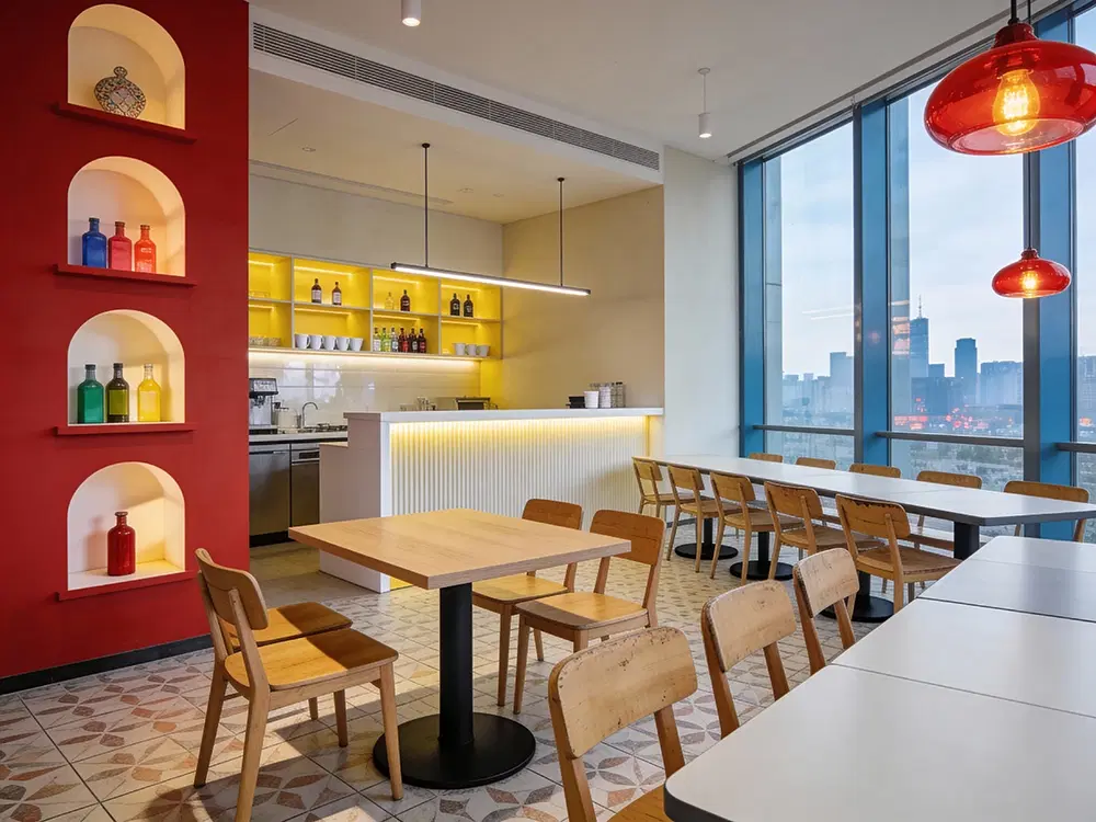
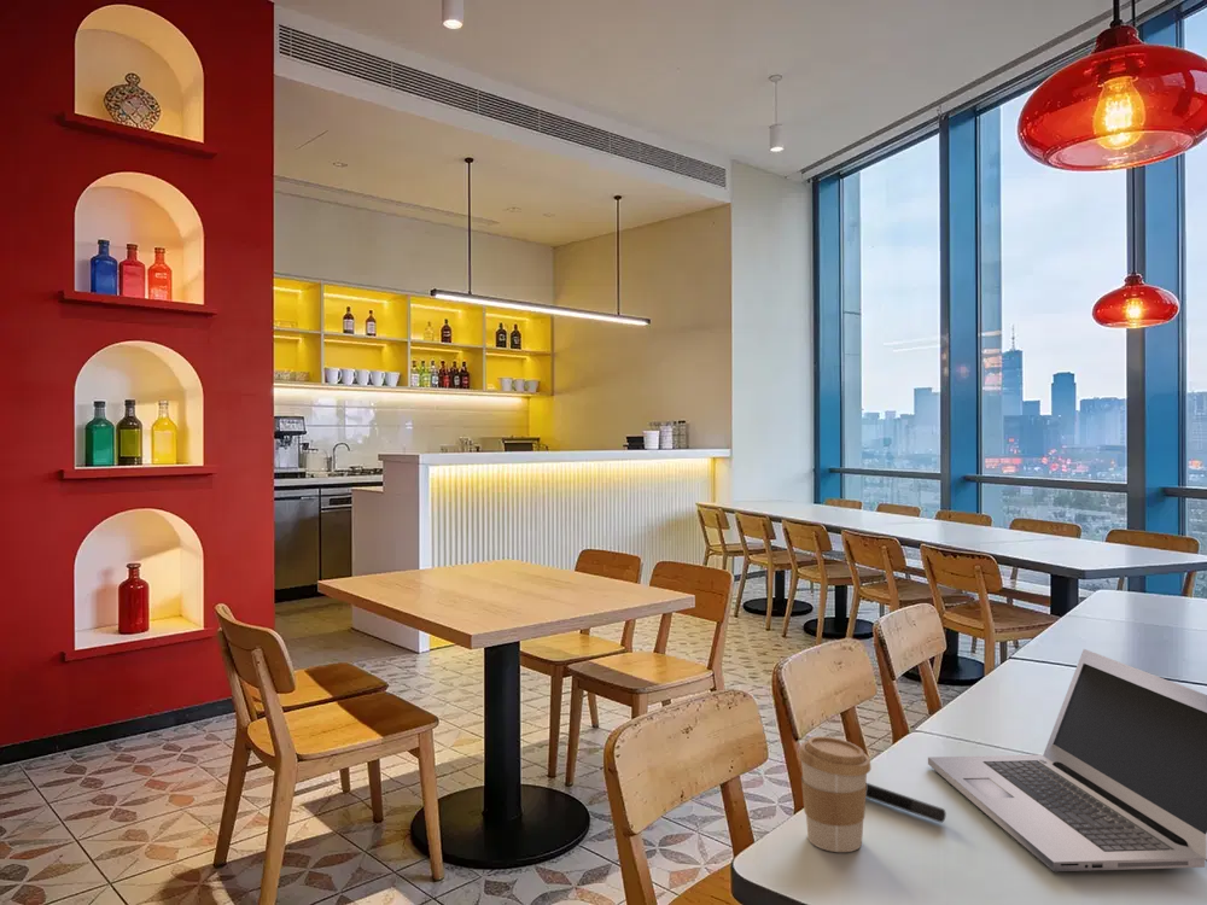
+ pen (893, 799)
+ laptop (1072, 745)
+ coffee cup (834, 790)
